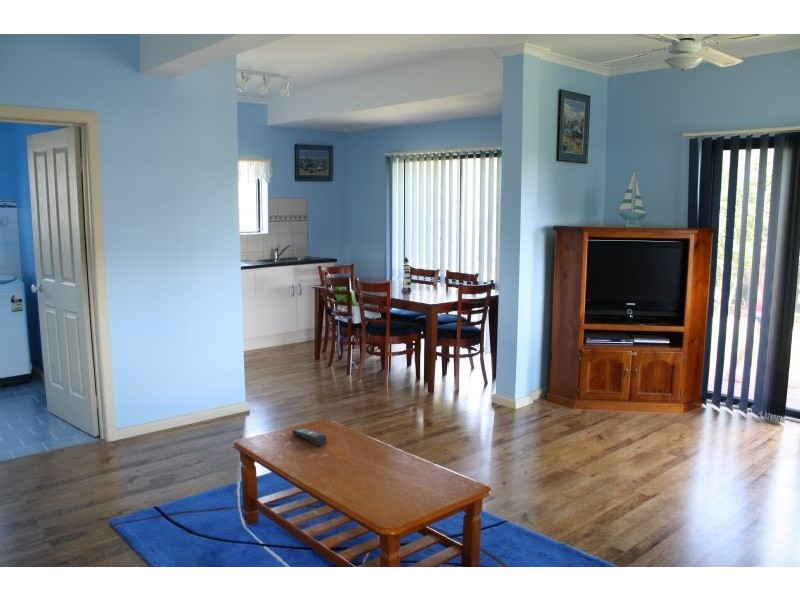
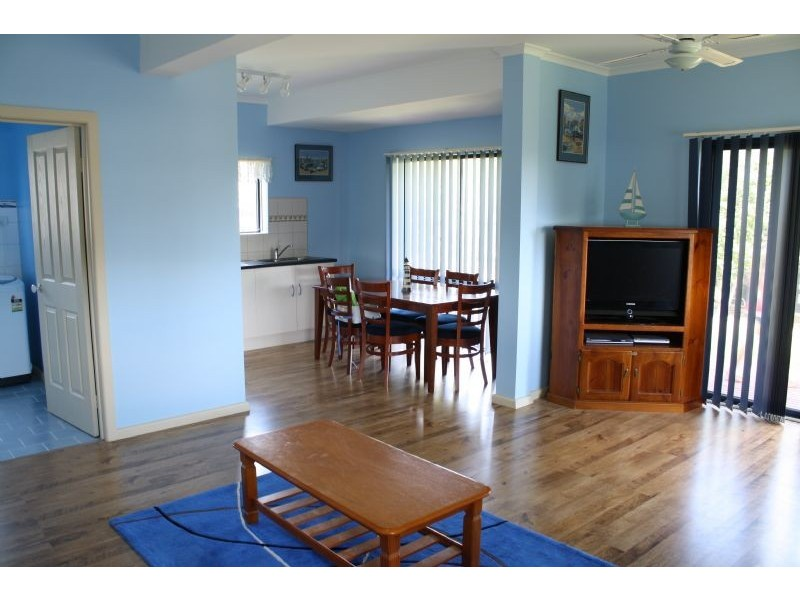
- remote control (309, 435)
